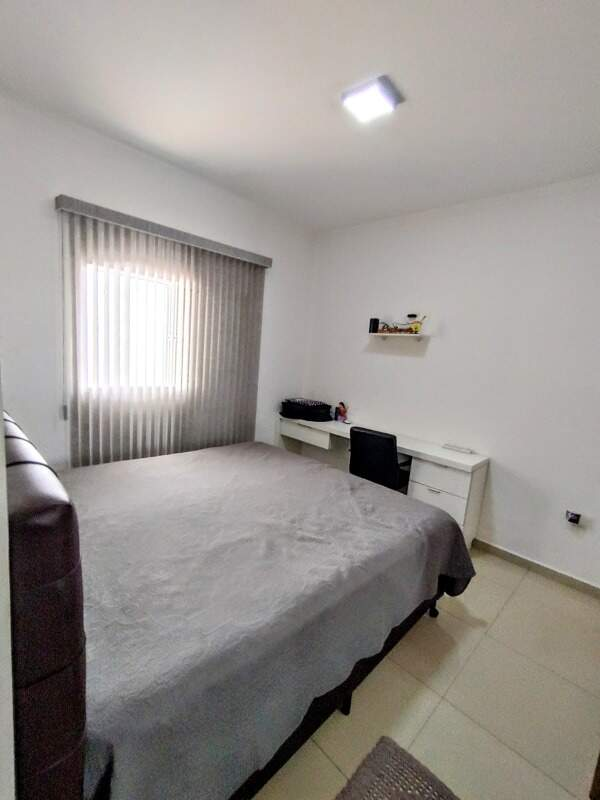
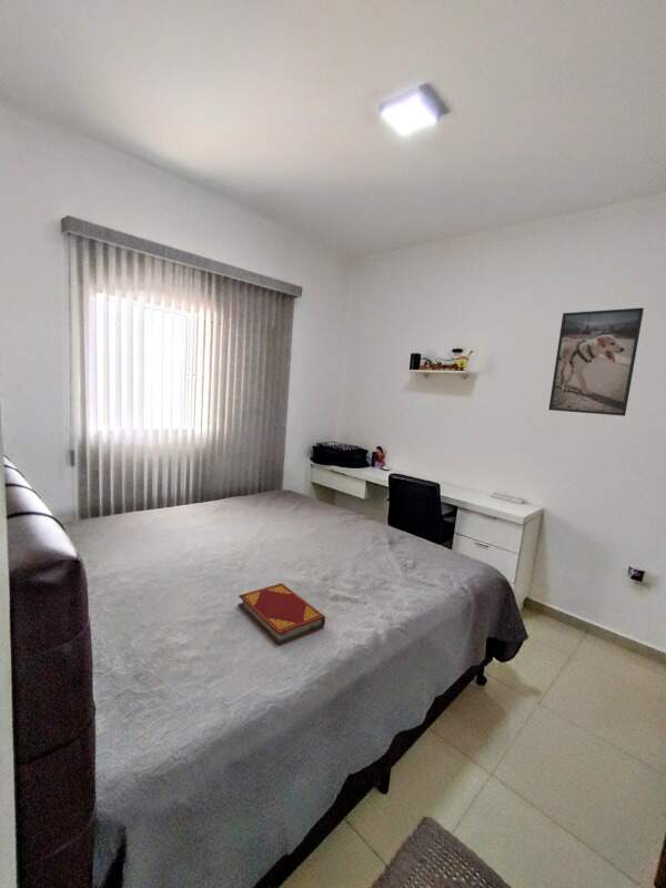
+ hardback book (280, 609)
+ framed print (593, 362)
